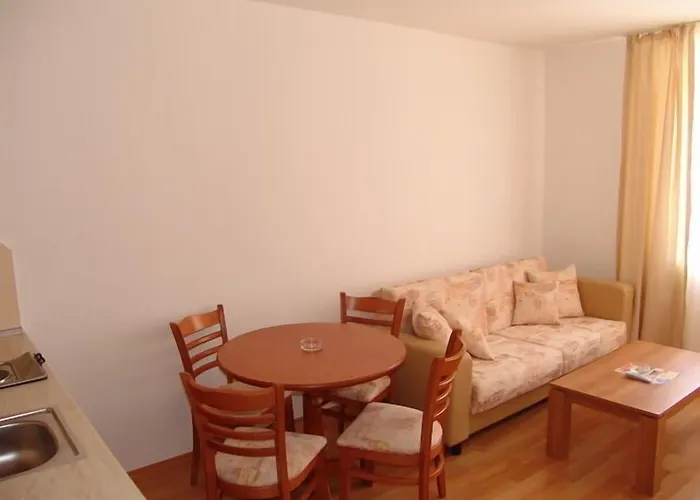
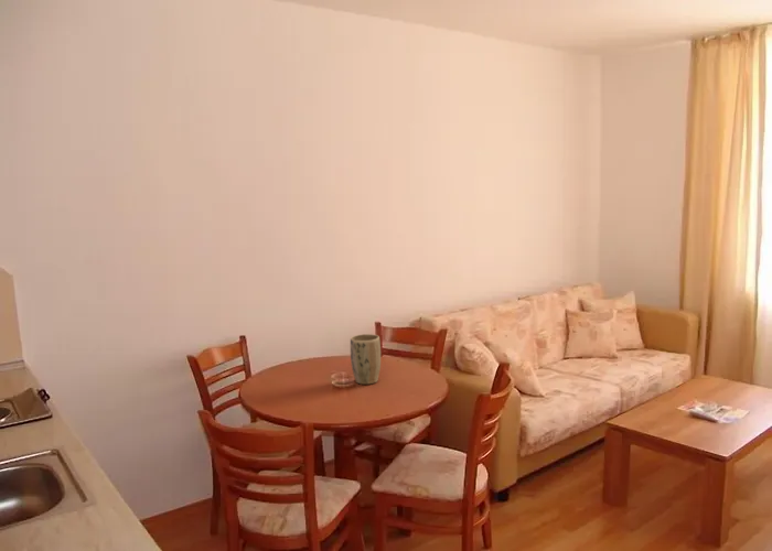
+ plant pot (365, 359)
